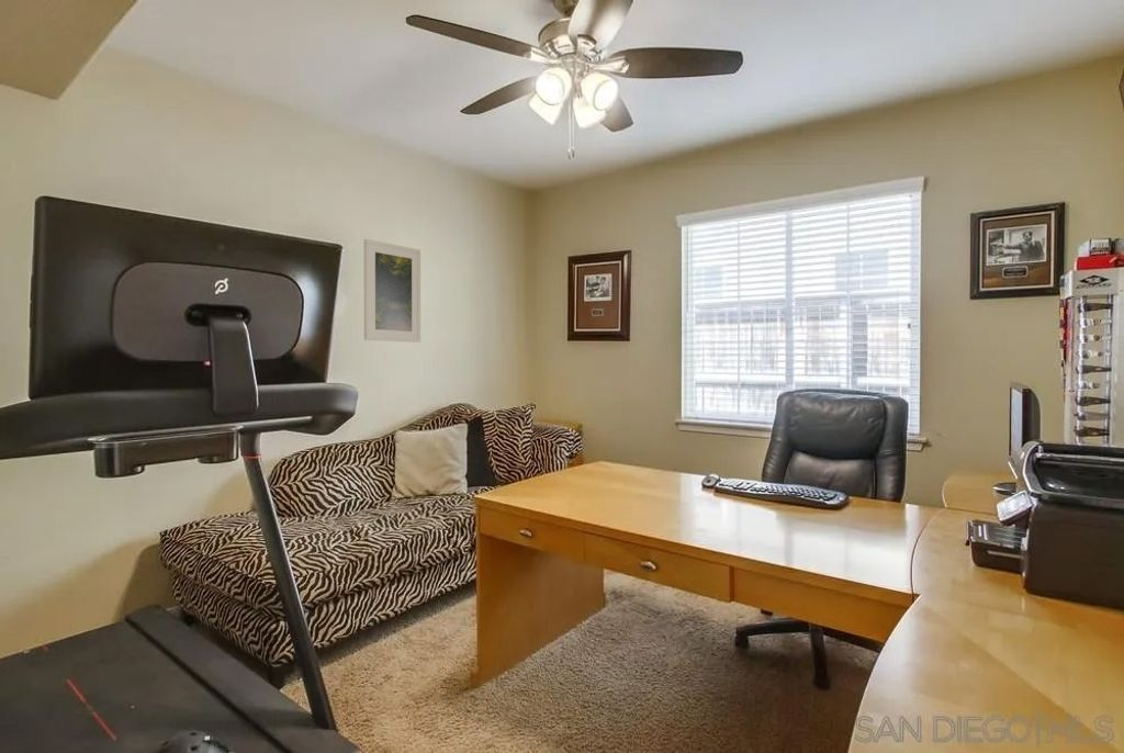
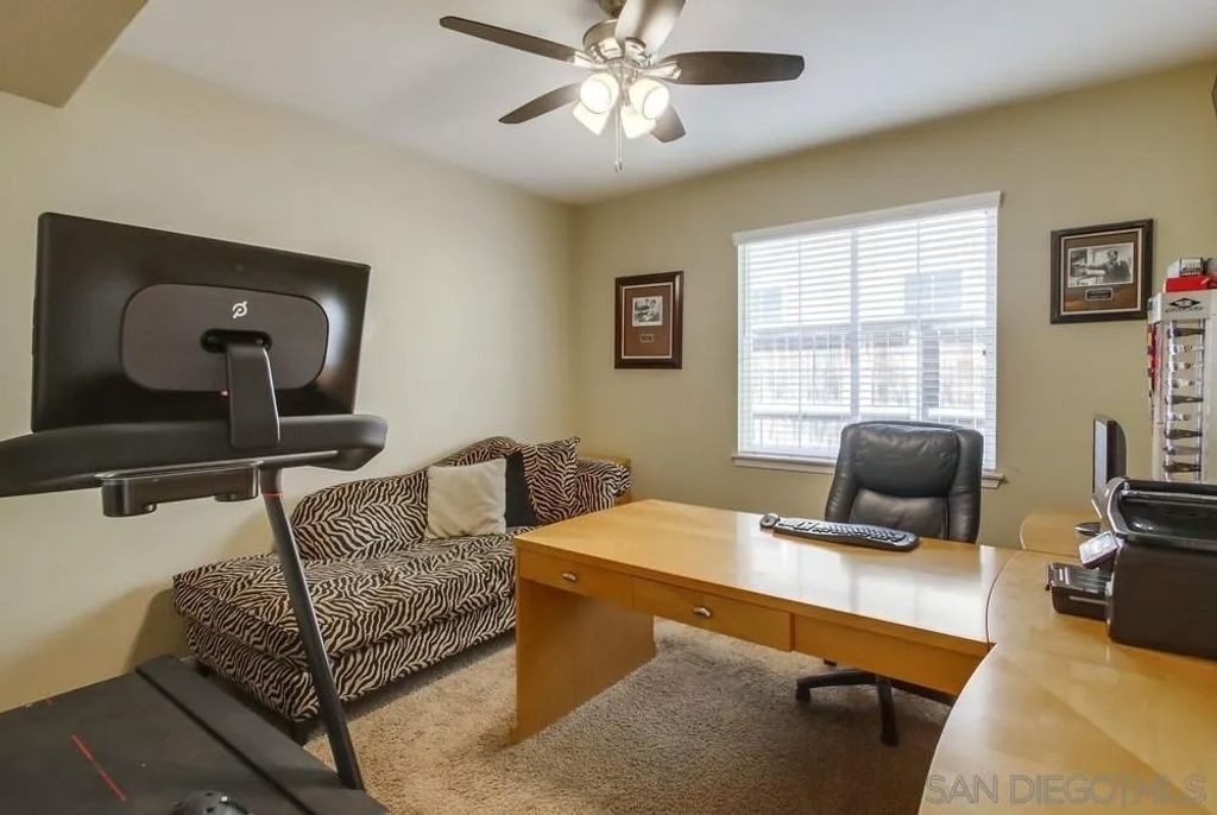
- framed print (393, 292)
